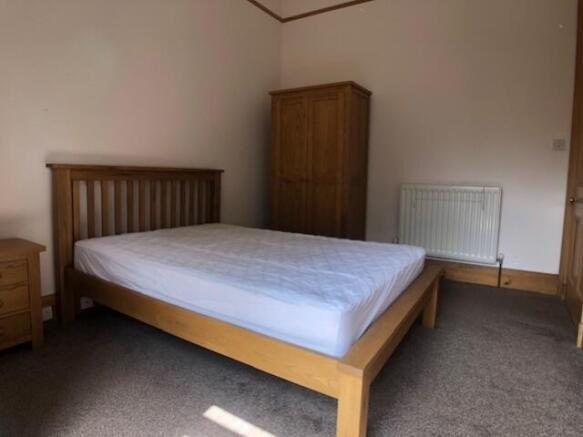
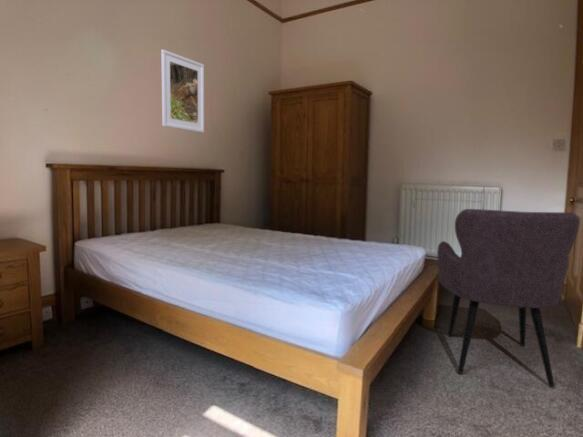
+ armchair (501, 286)
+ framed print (184, 93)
